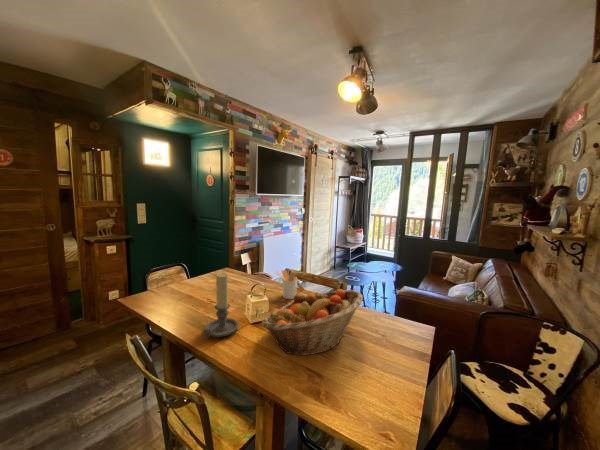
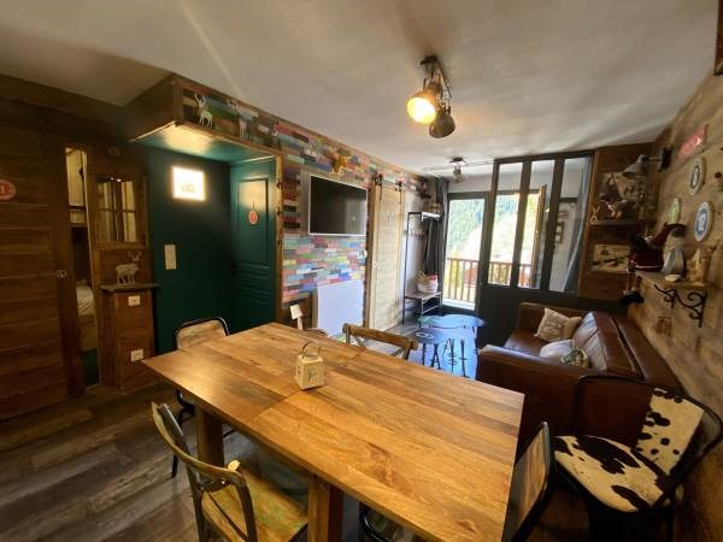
- utensil holder (285, 283)
- candle holder (219, 303)
- fruit basket (314, 315)
